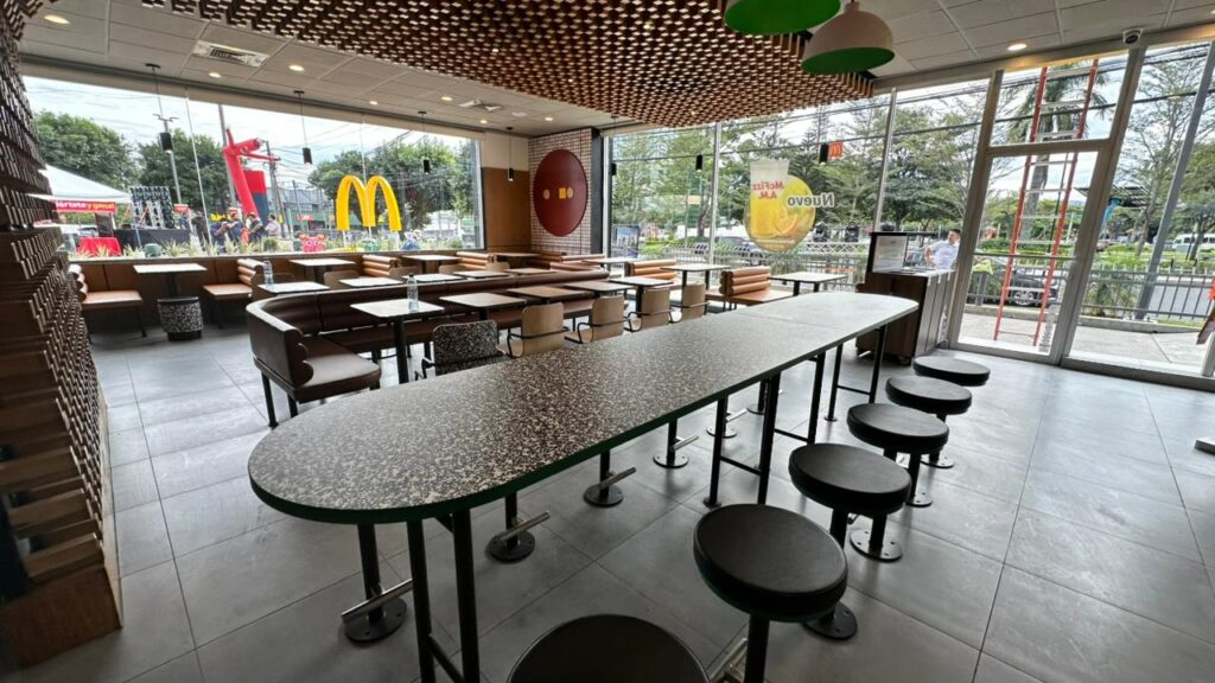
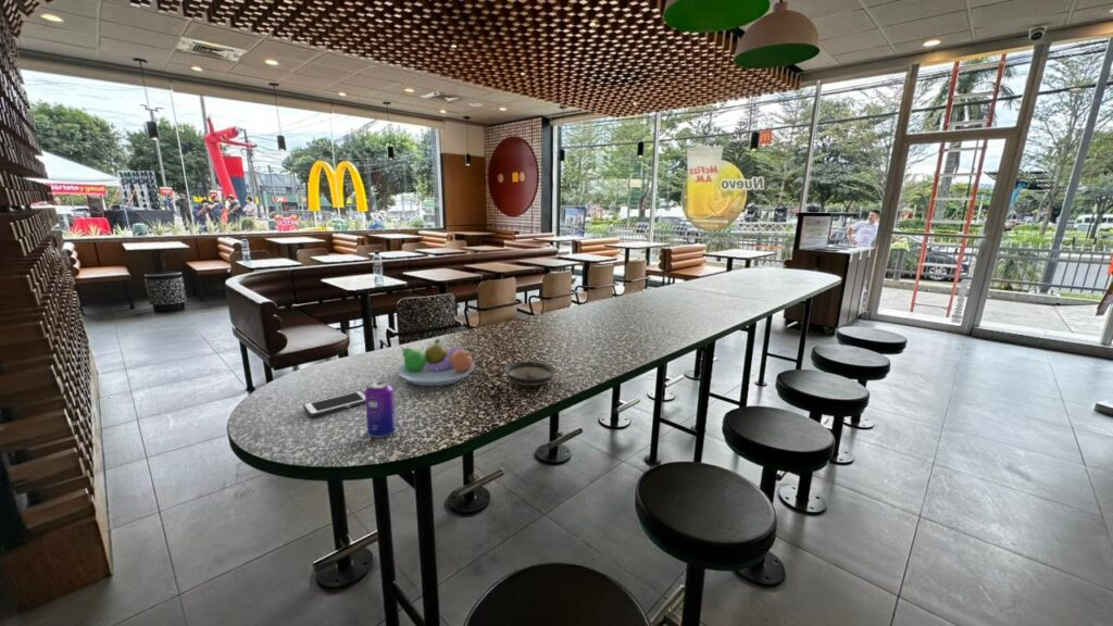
+ cell phone (337, 402)
+ saucer (529, 375)
+ beverage can (379, 409)
+ fruit bowl (434, 360)
